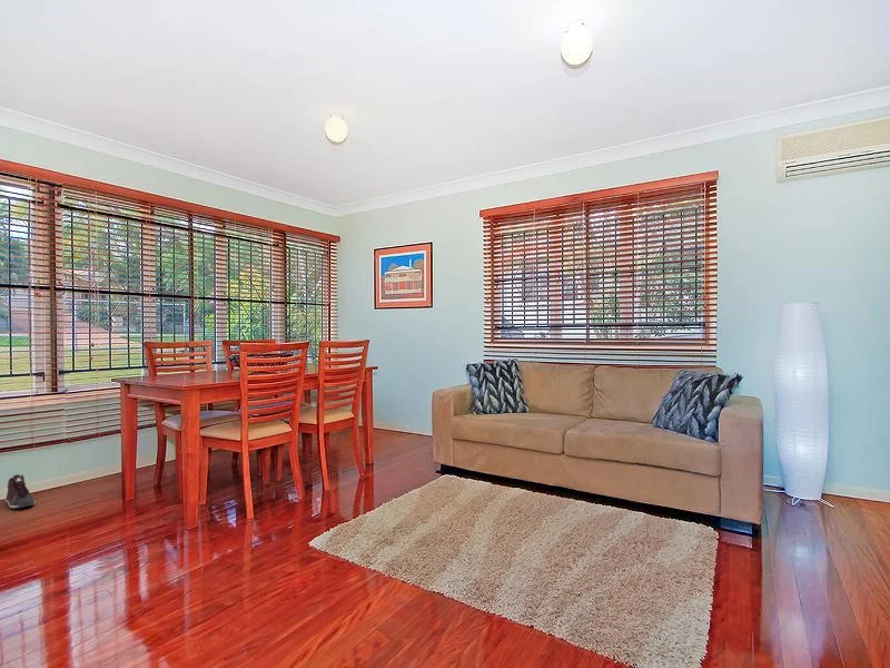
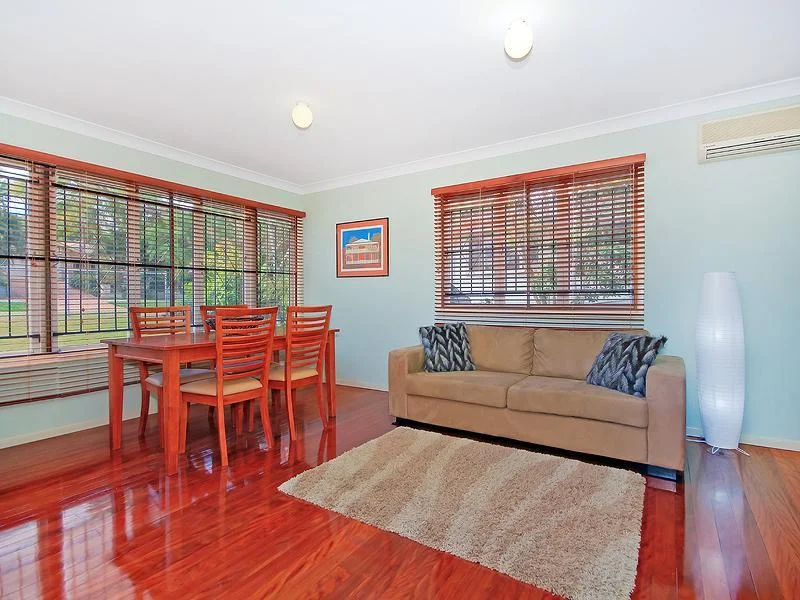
- sneaker (18, 490)
